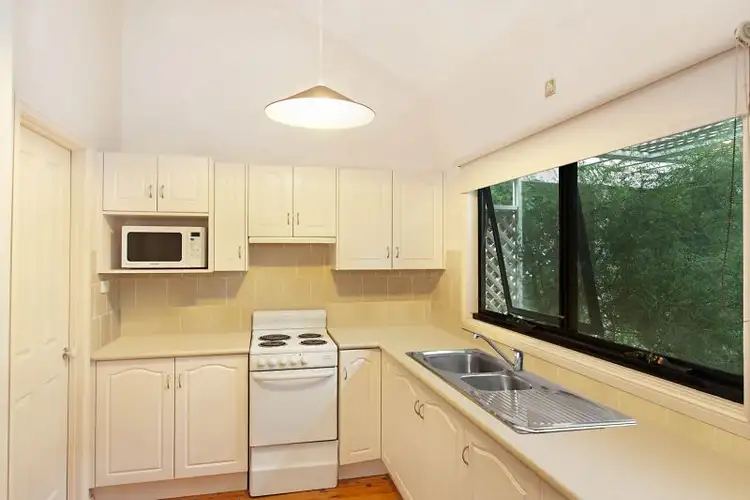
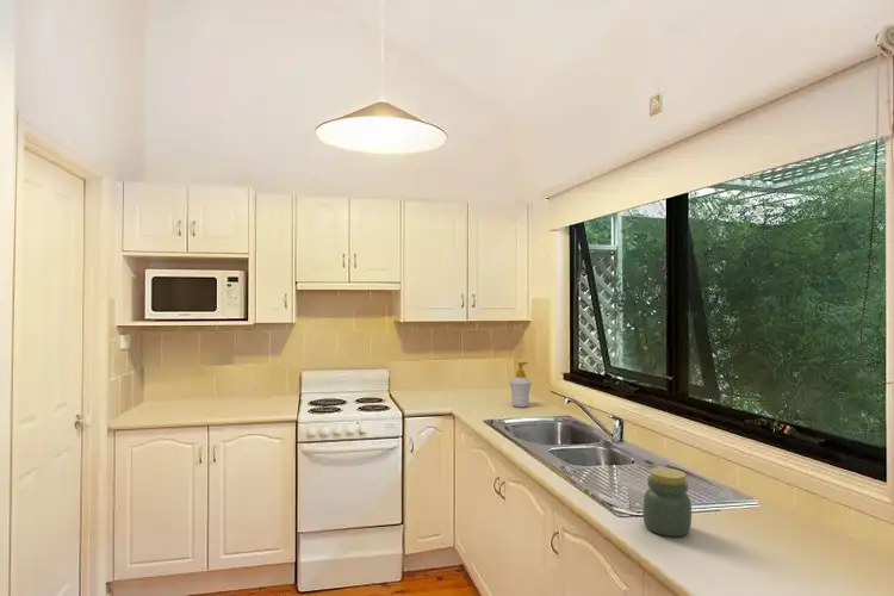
+ soap bottle (520, 384)
+ jar (666, 499)
